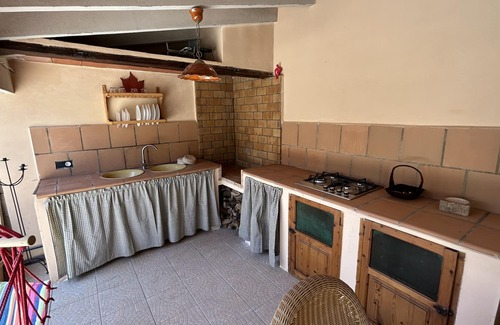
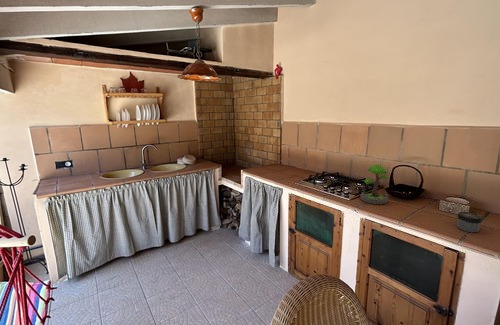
+ plant (374, 182)
+ jar (468, 222)
